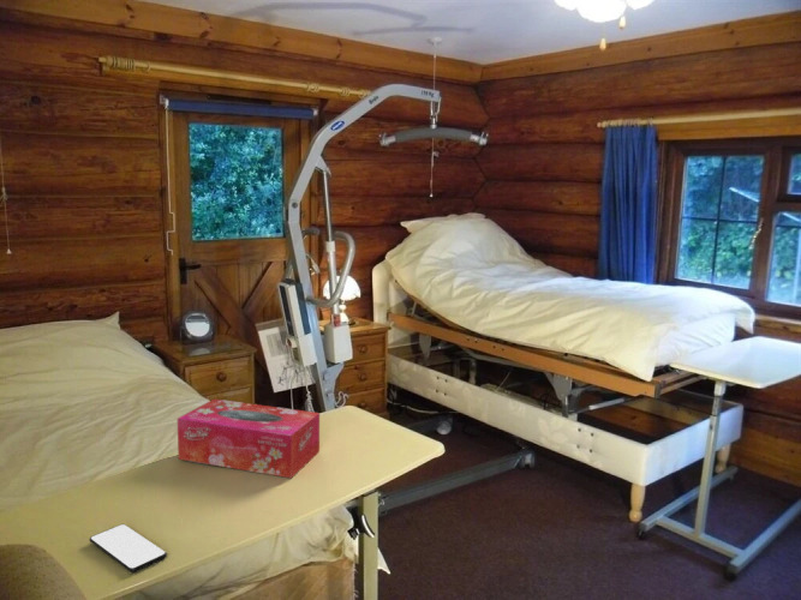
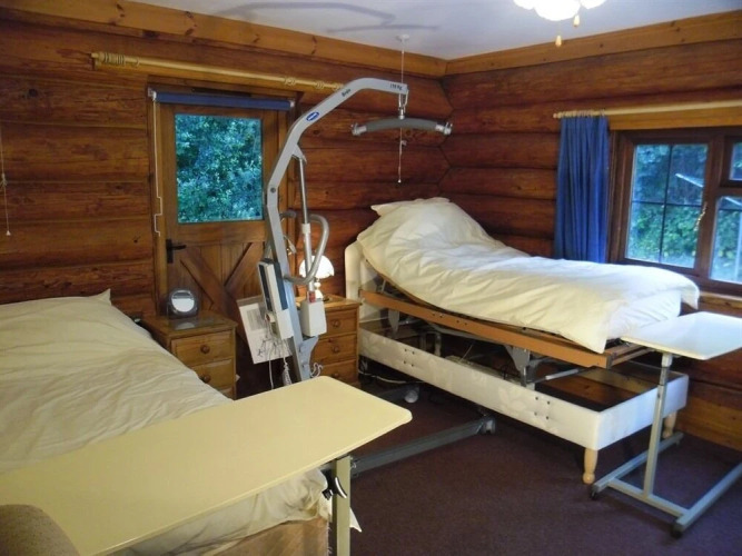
- tissue box (250, 436)
- smartphone (127, 547)
